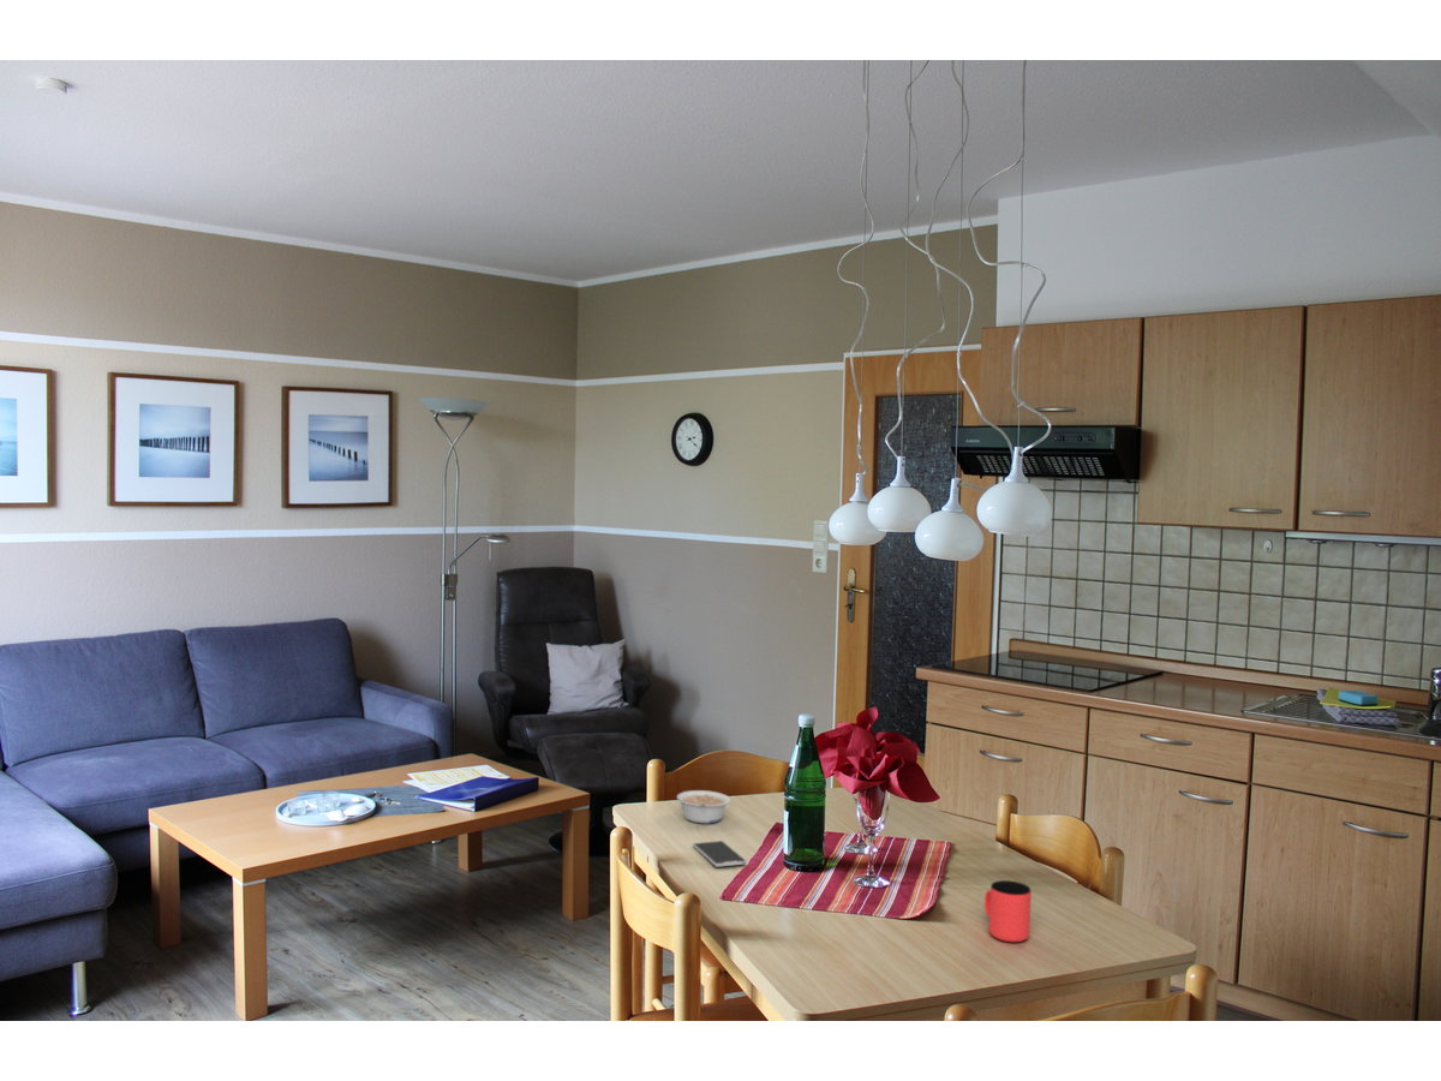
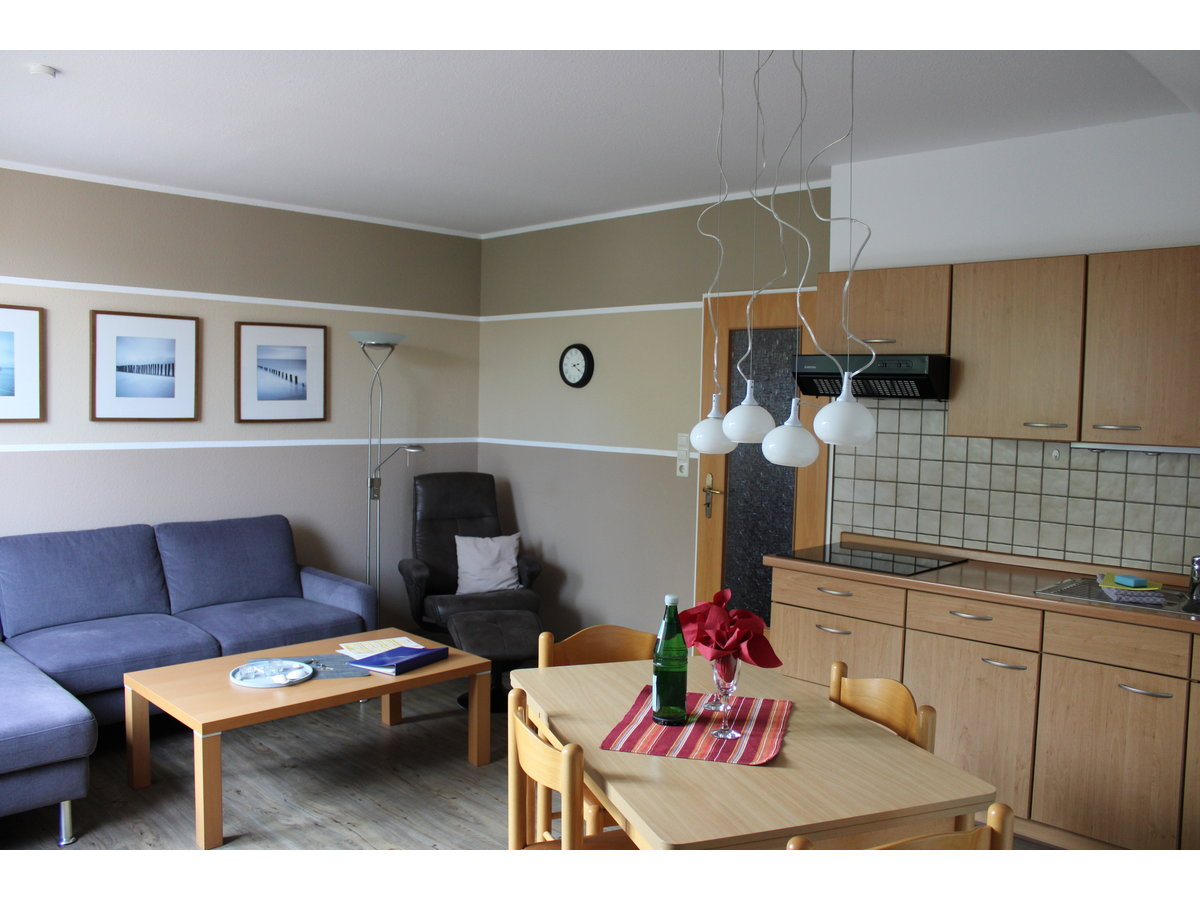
- smartphone (718, 853)
- legume (704, 806)
- cup (1004, 908)
